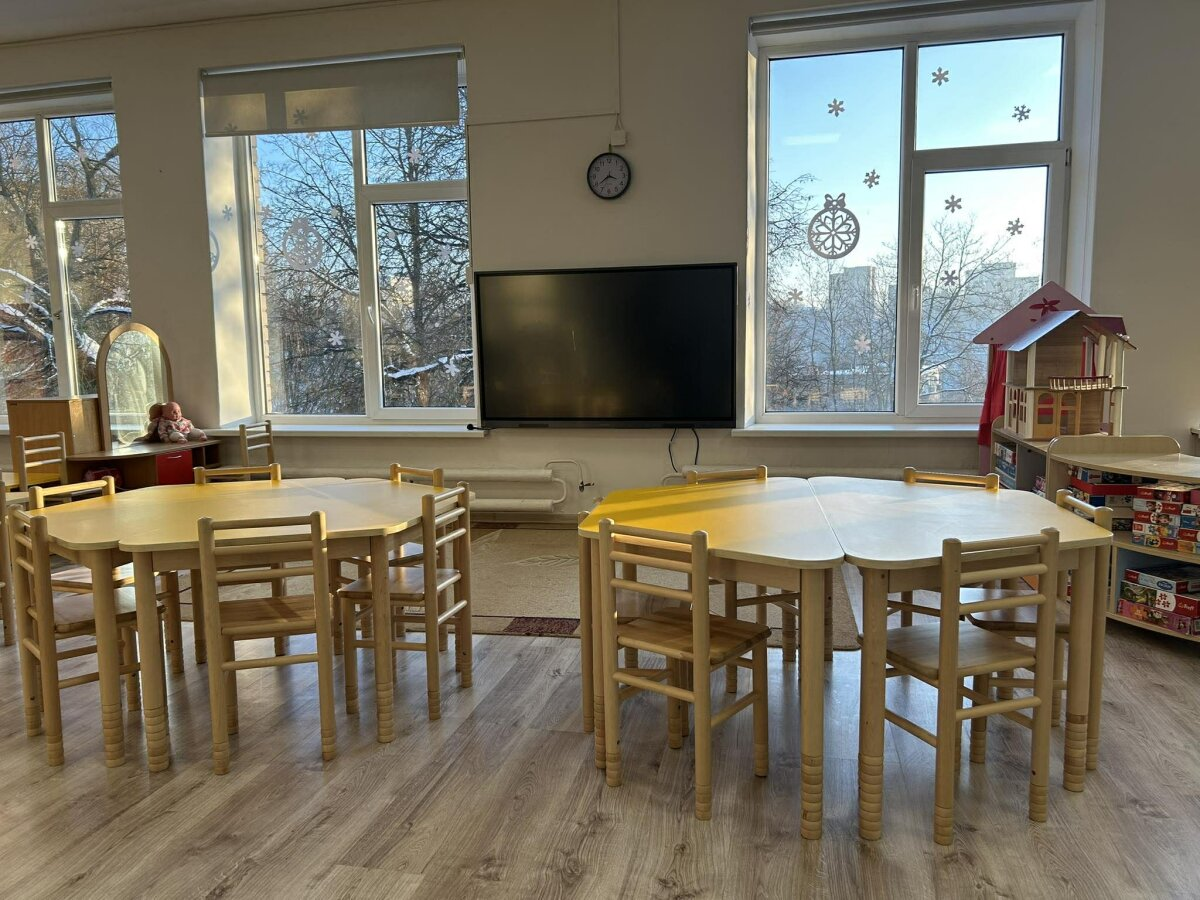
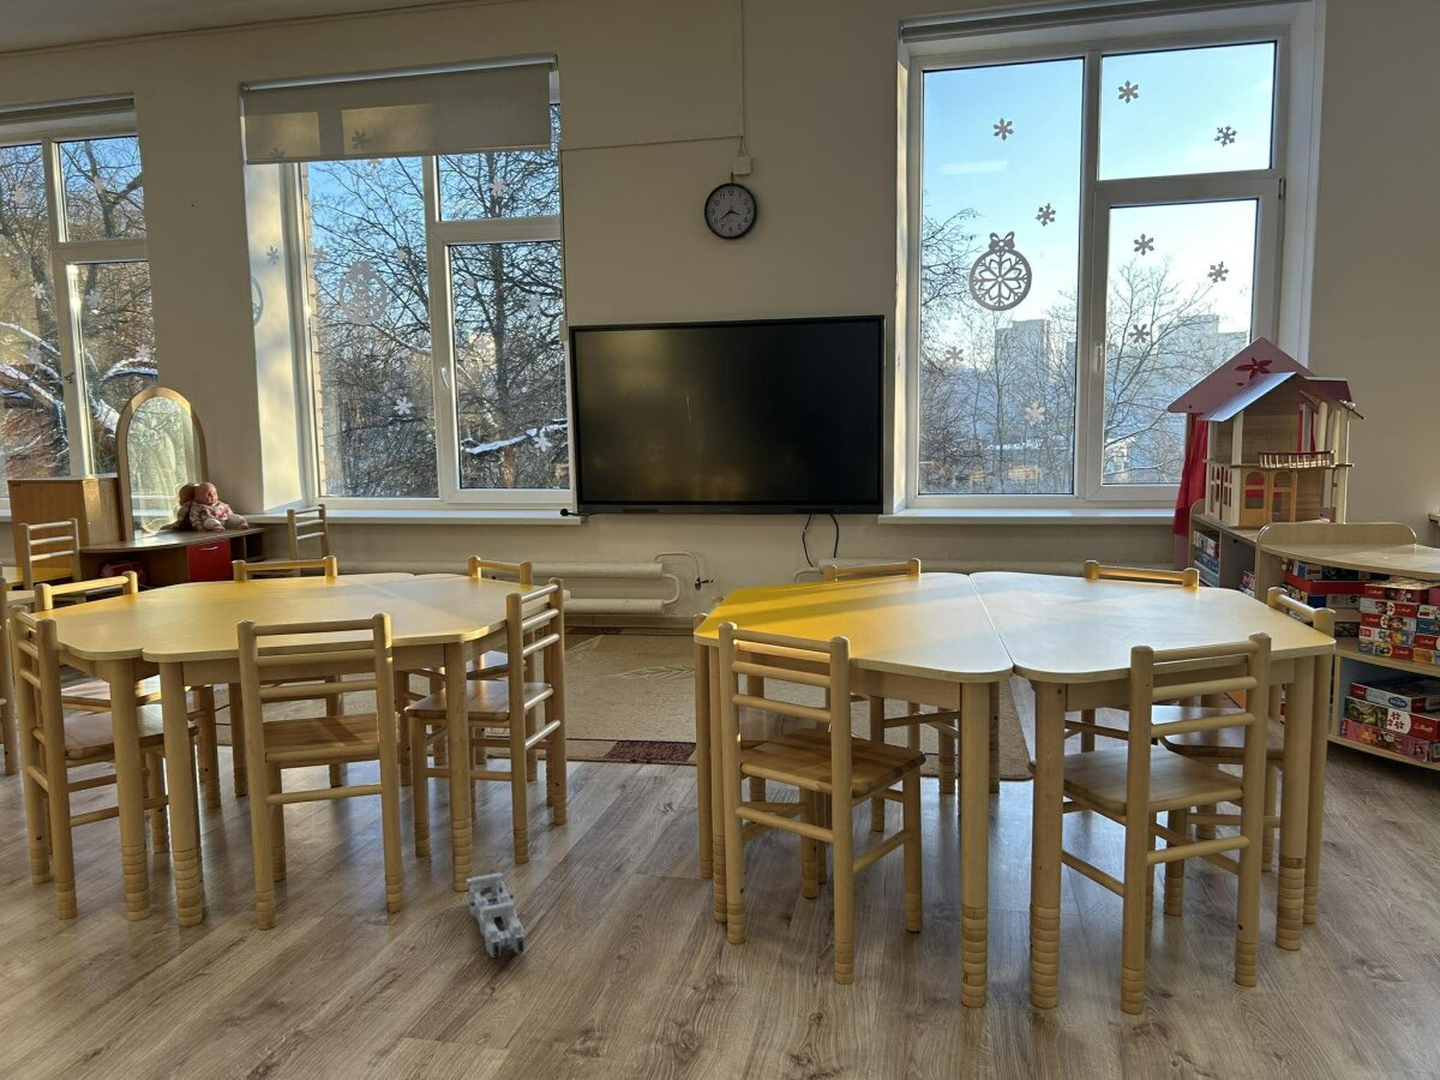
+ toy train (496, 912)
